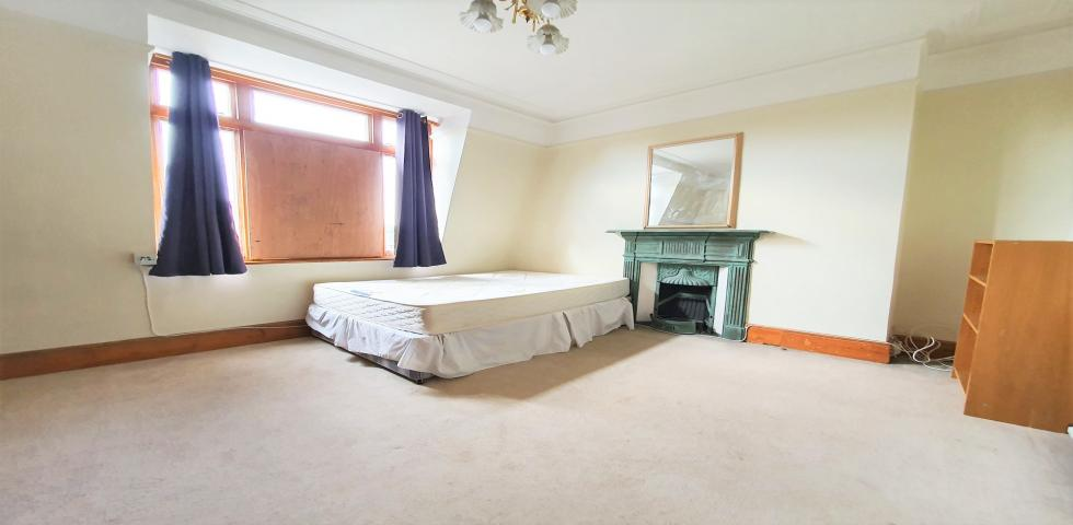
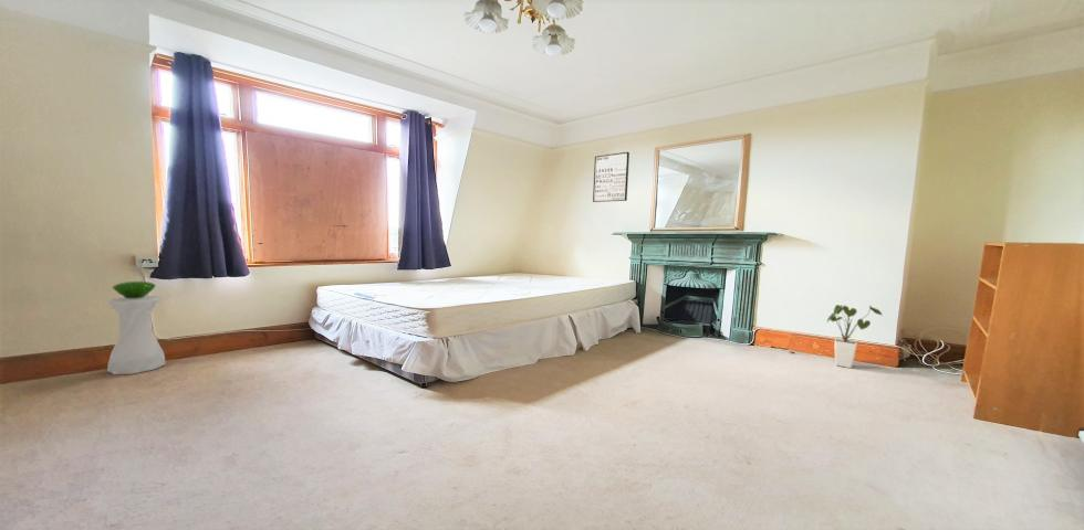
+ wall art (609, 178)
+ house plant (851, 333)
+ vase (136, 325)
